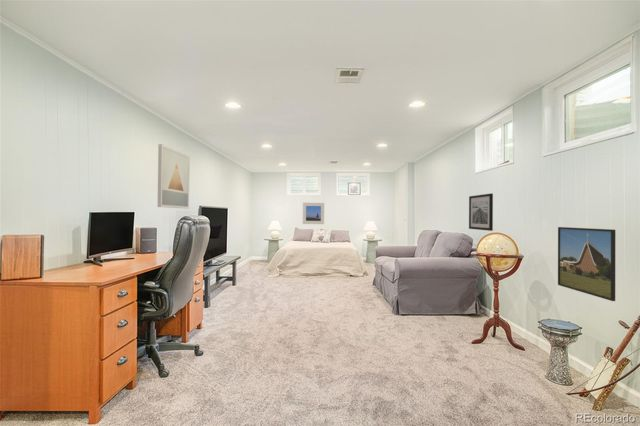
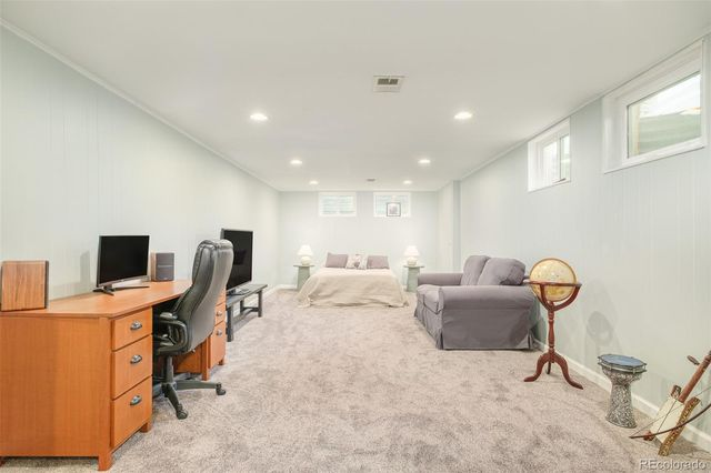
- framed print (313, 213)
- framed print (583, 260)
- wall art (480, 212)
- wall art (175, 179)
